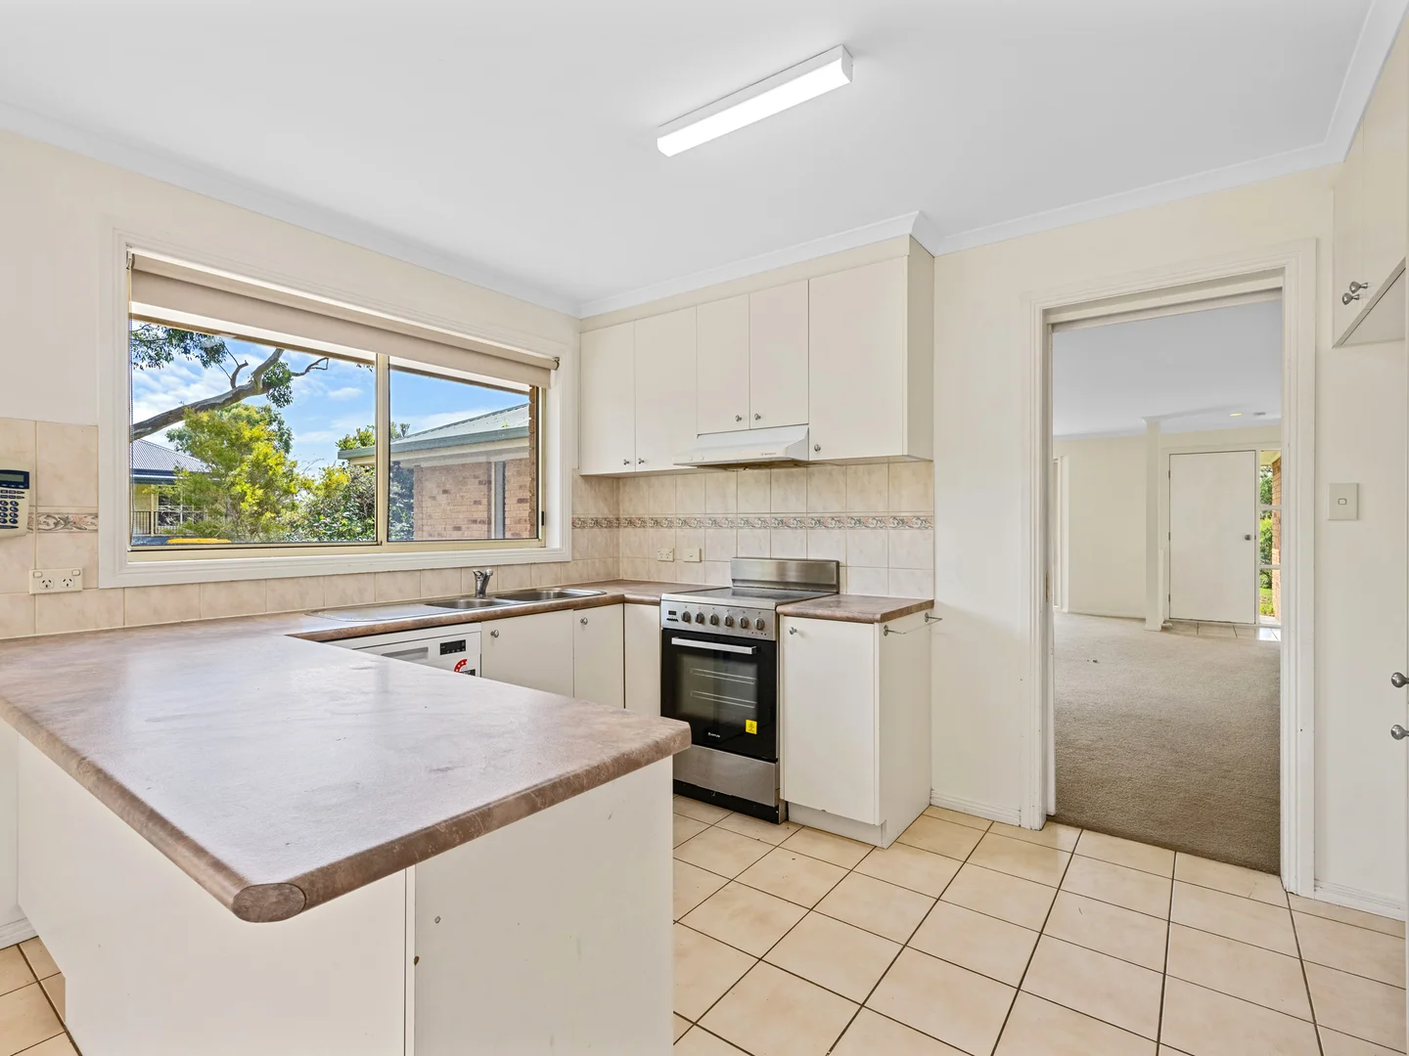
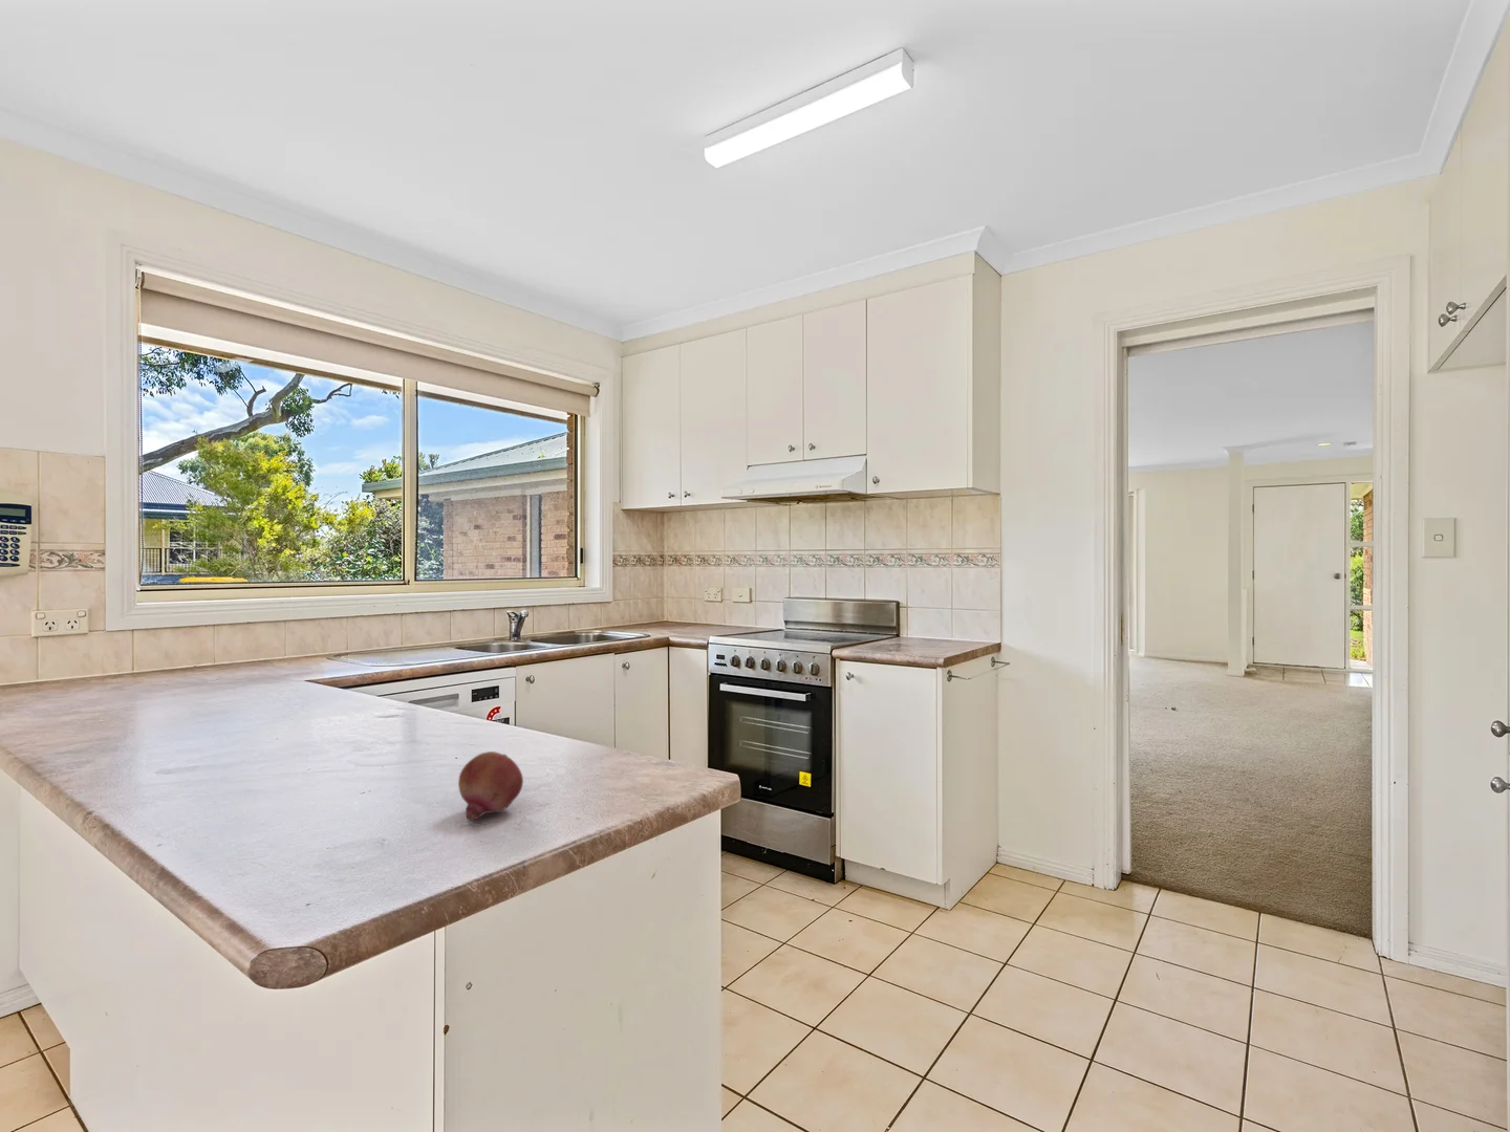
+ fruit (490, 782)
